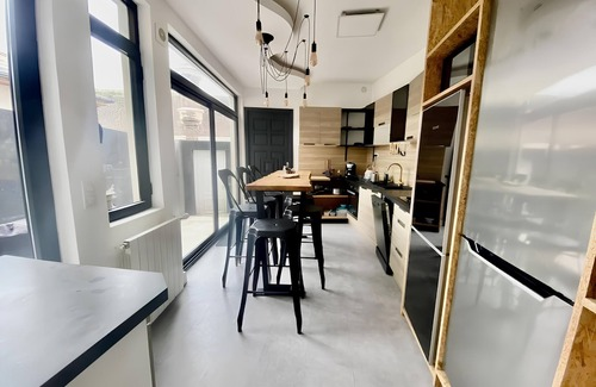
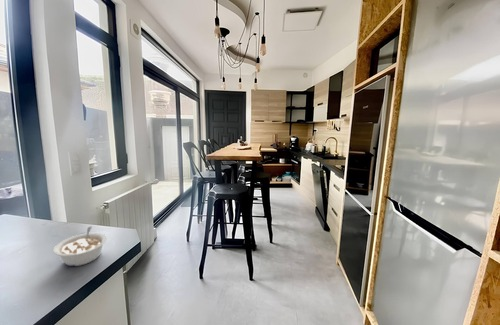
+ legume (81, 248)
